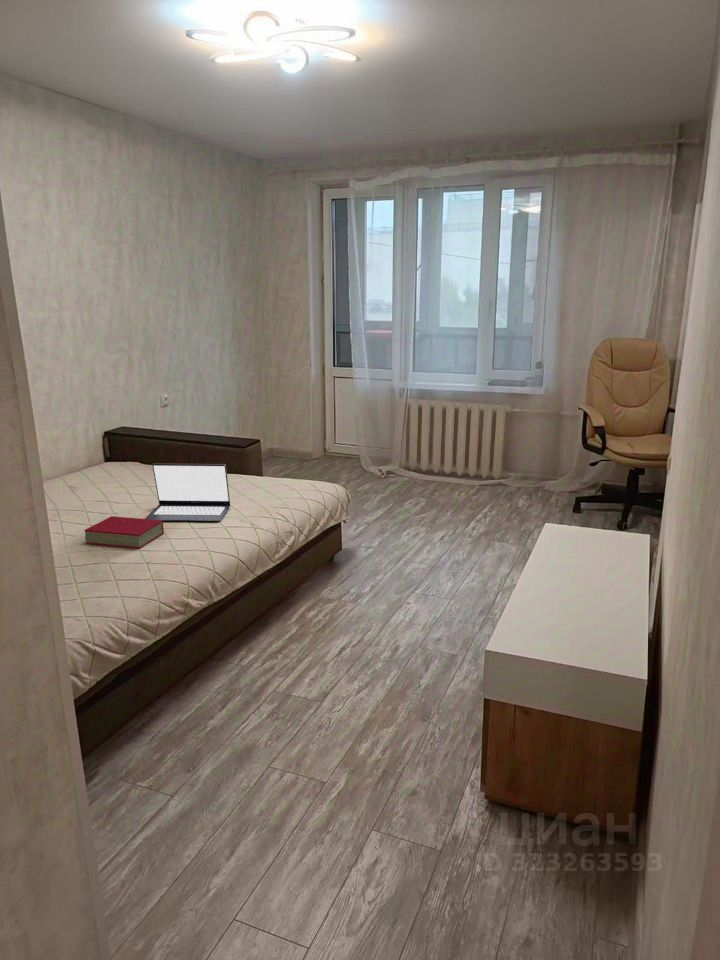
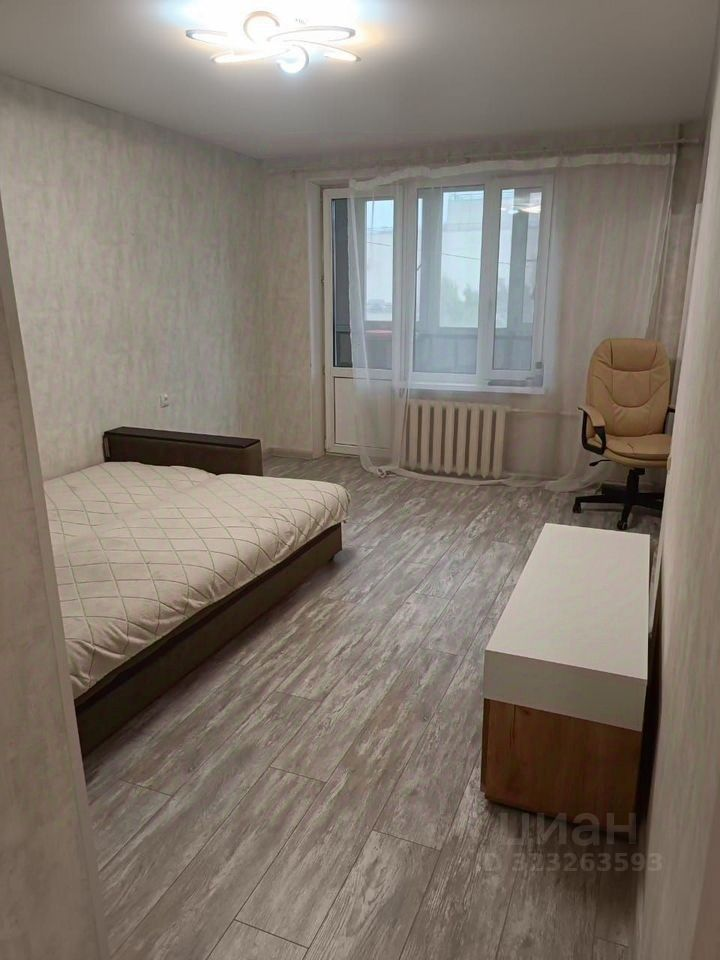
- laptop (187, 490)
- book (125, 531)
